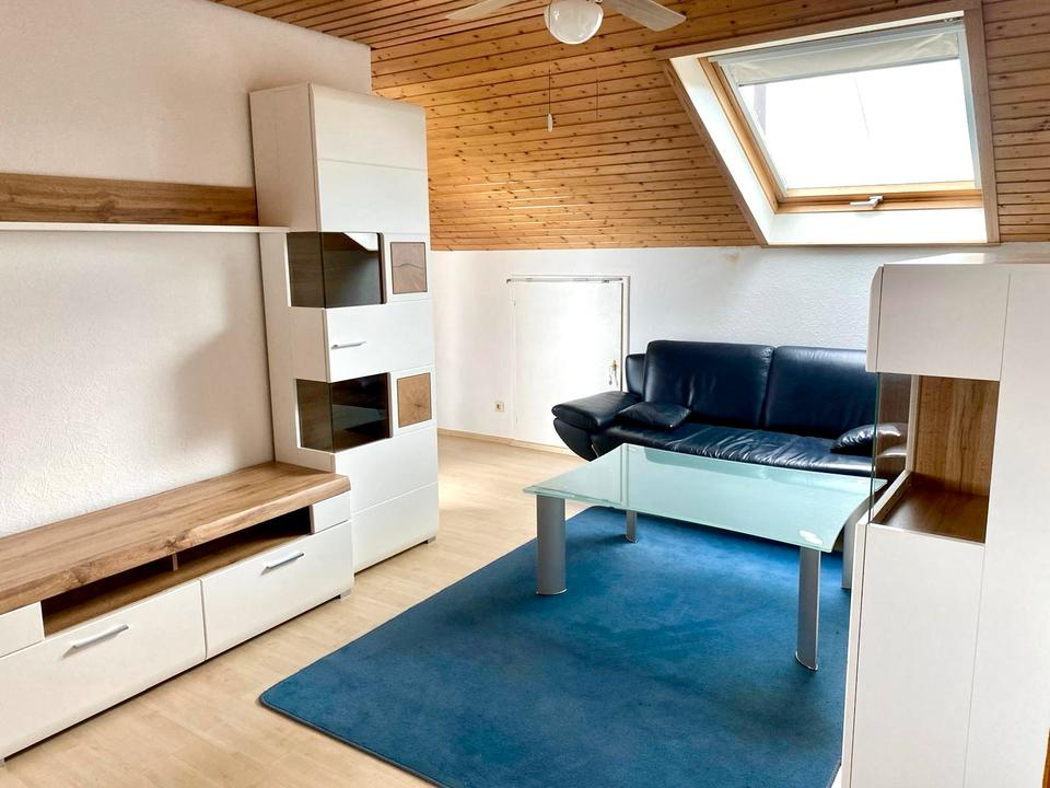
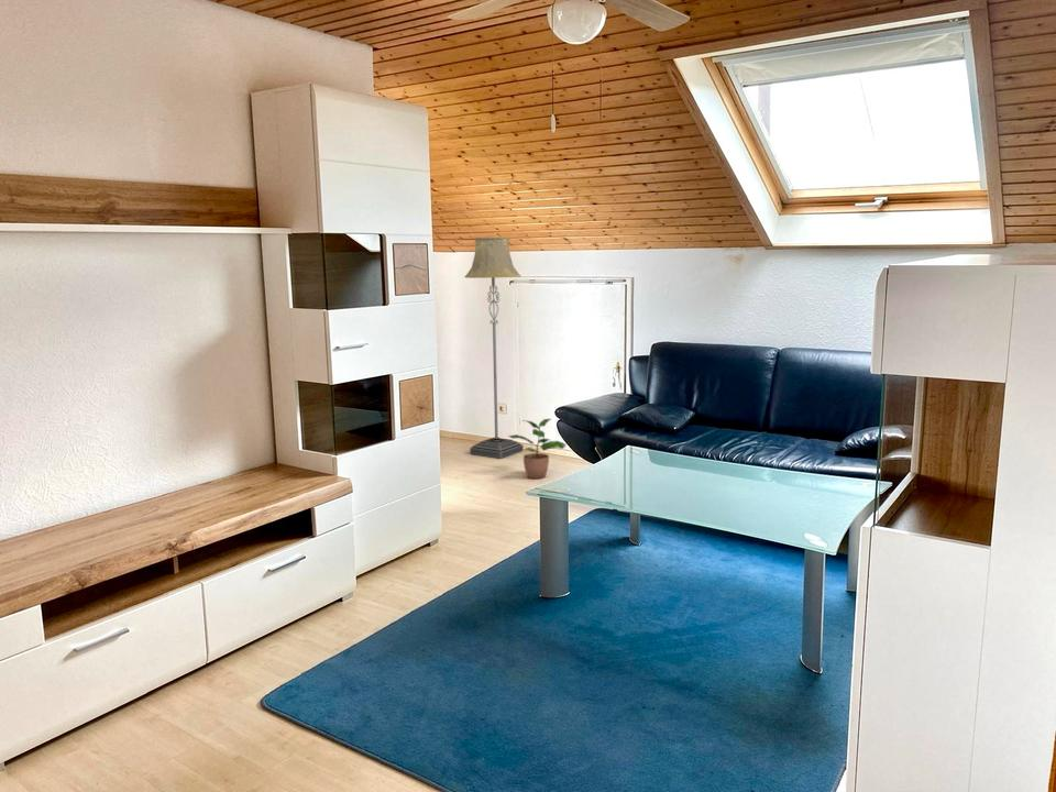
+ potted plant (537, 447)
+ floor lamp (494, 346)
